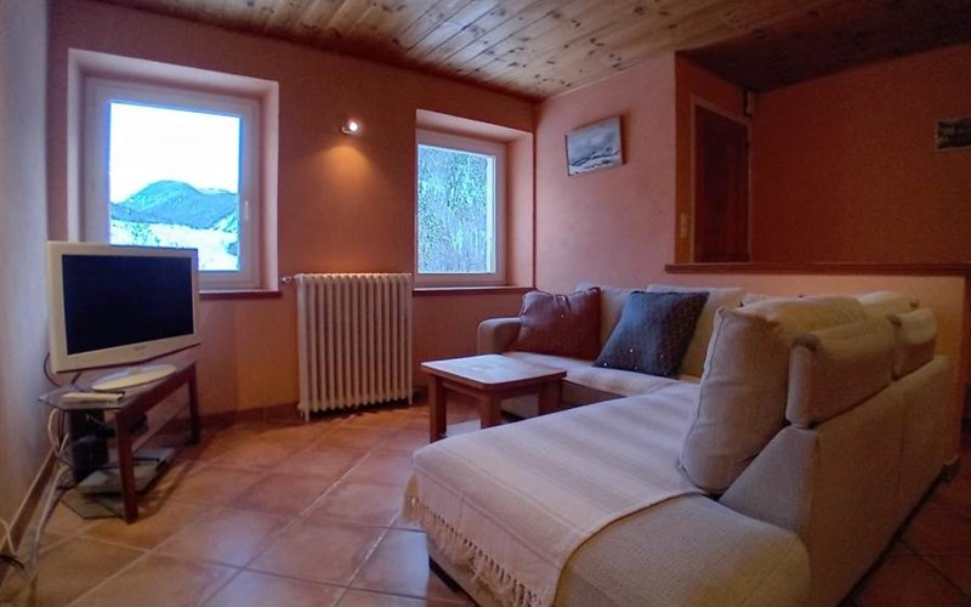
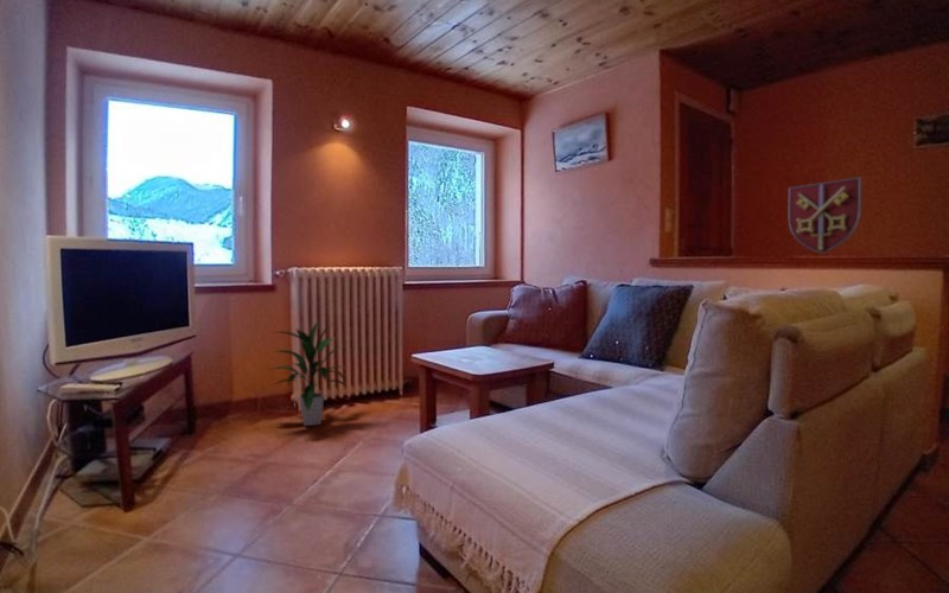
+ decorative shield (821, 217)
+ indoor plant (310, 371)
